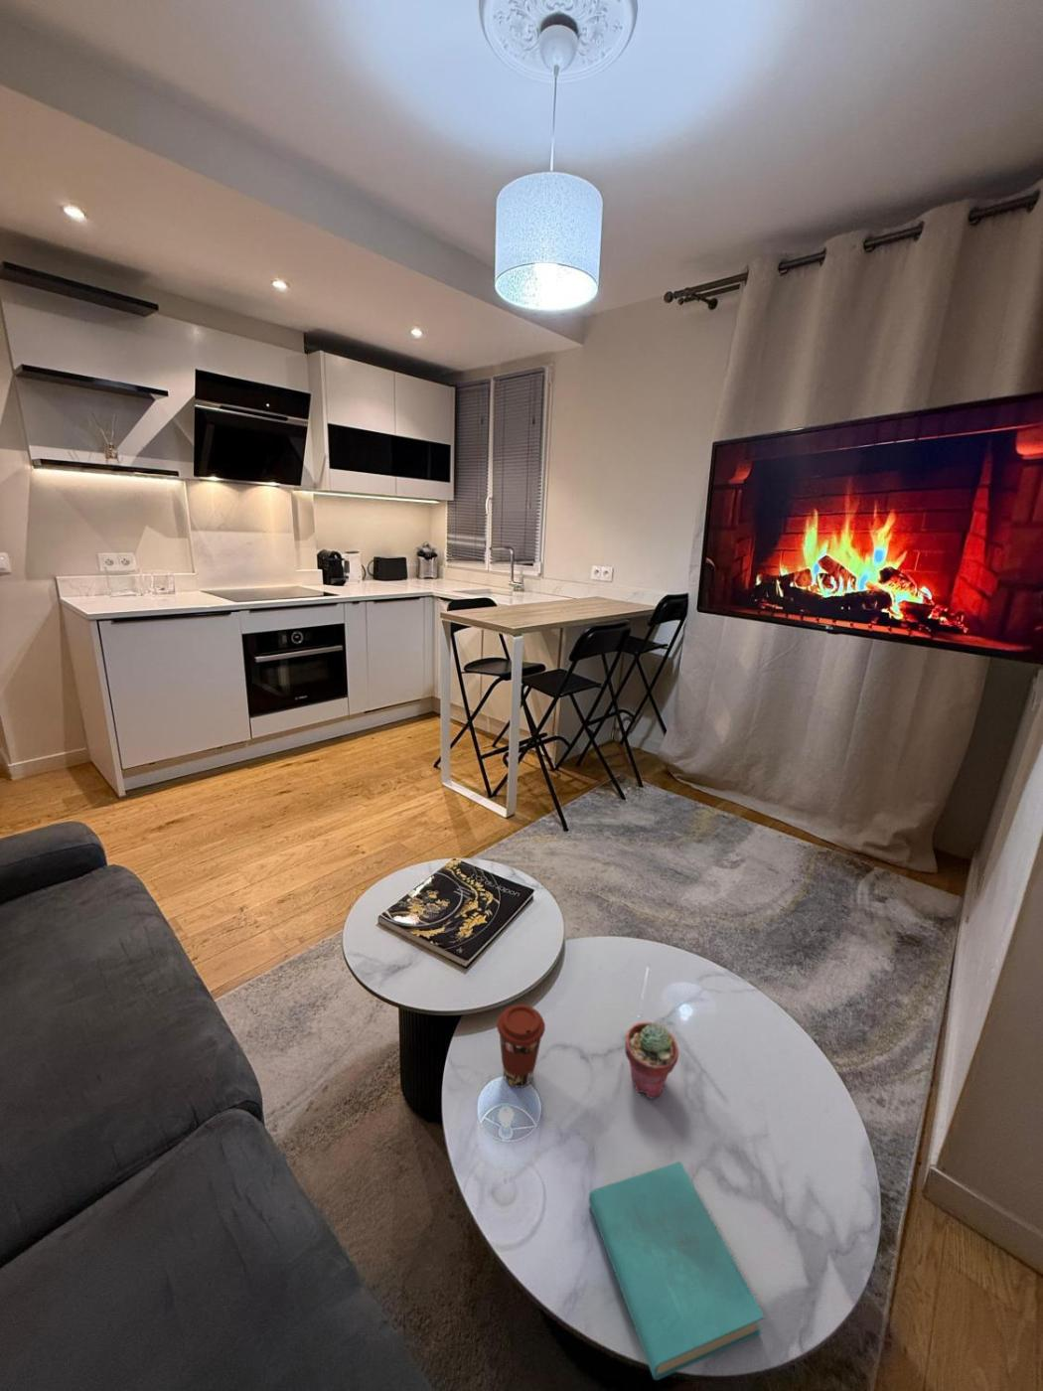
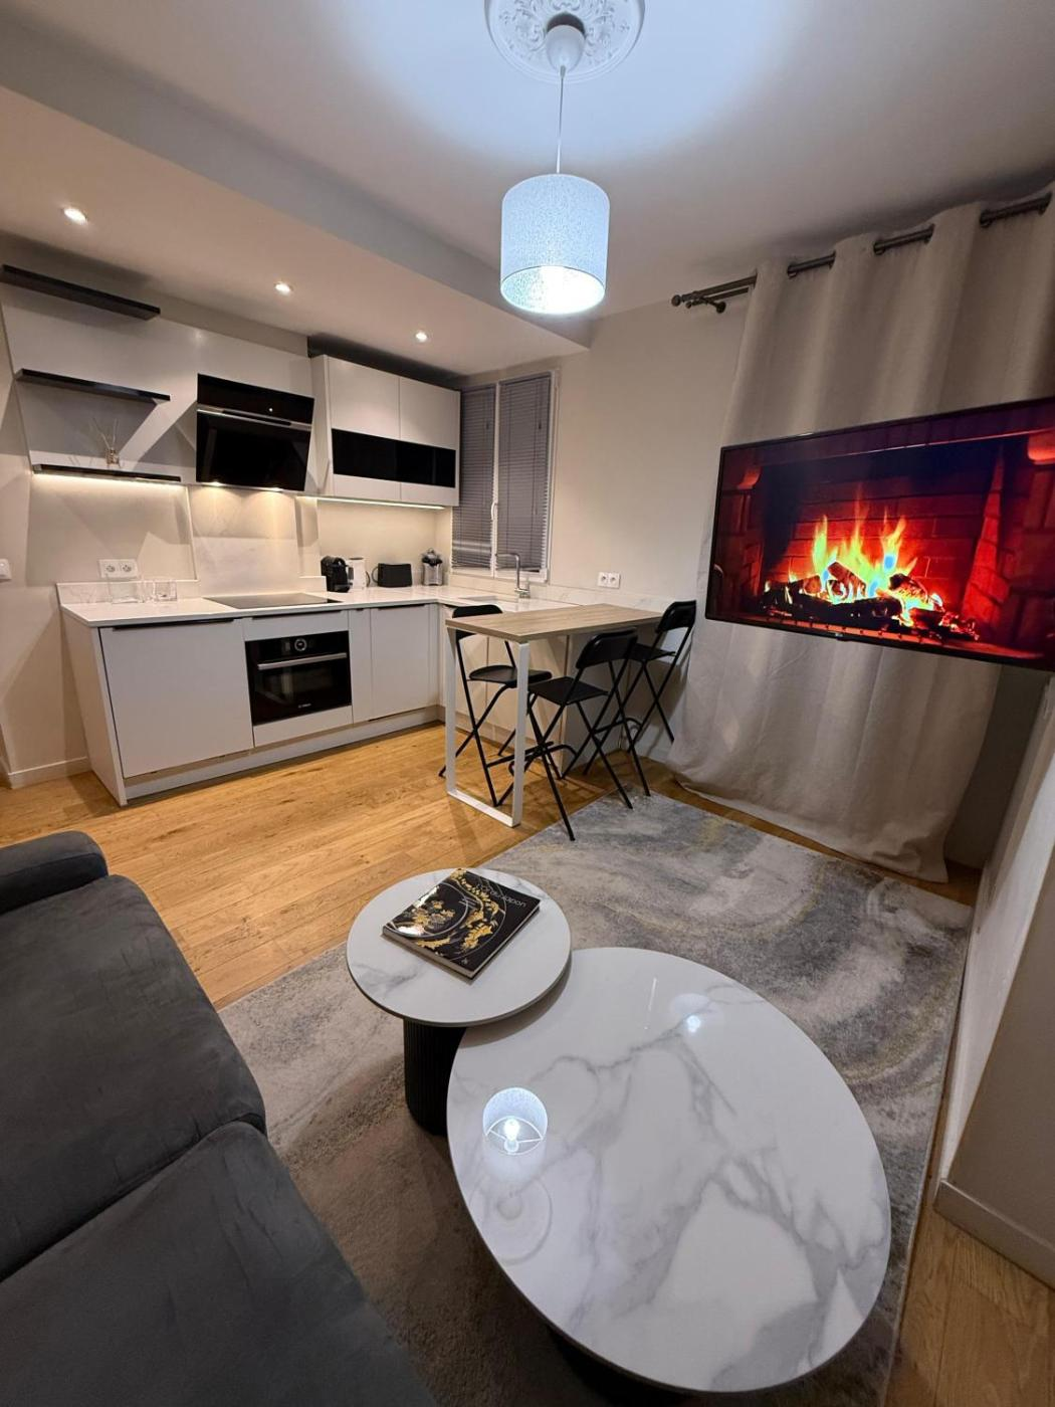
- potted succulent (651, 1054)
- coffee cup (519, 1046)
- book (668, 1256)
